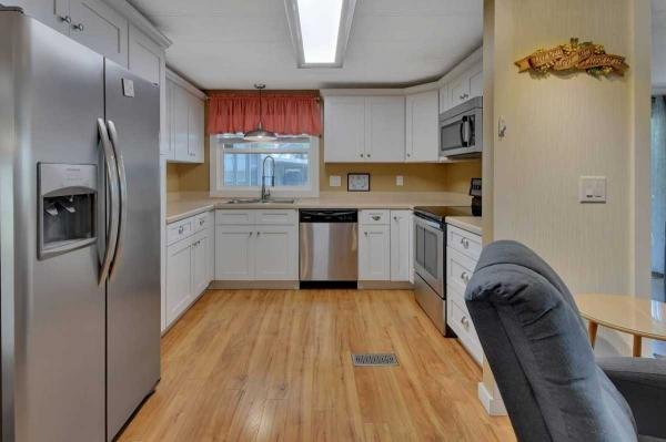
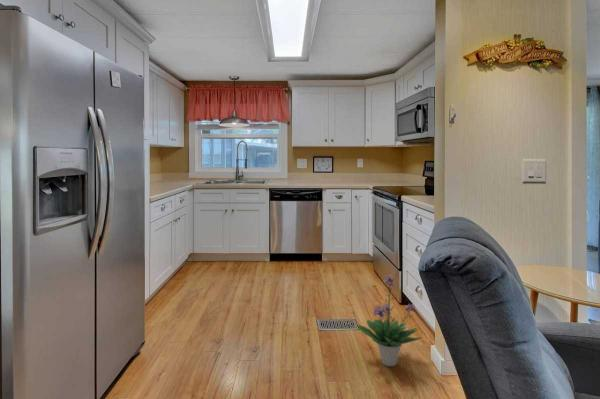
+ potted plant (388, 320)
